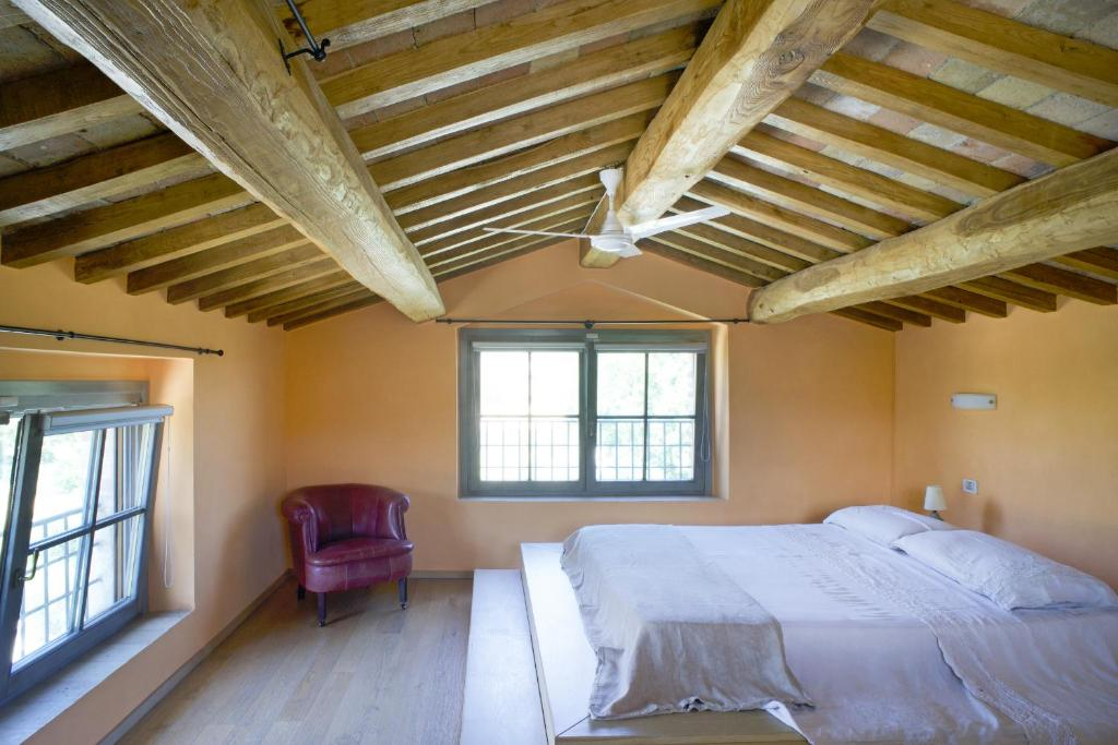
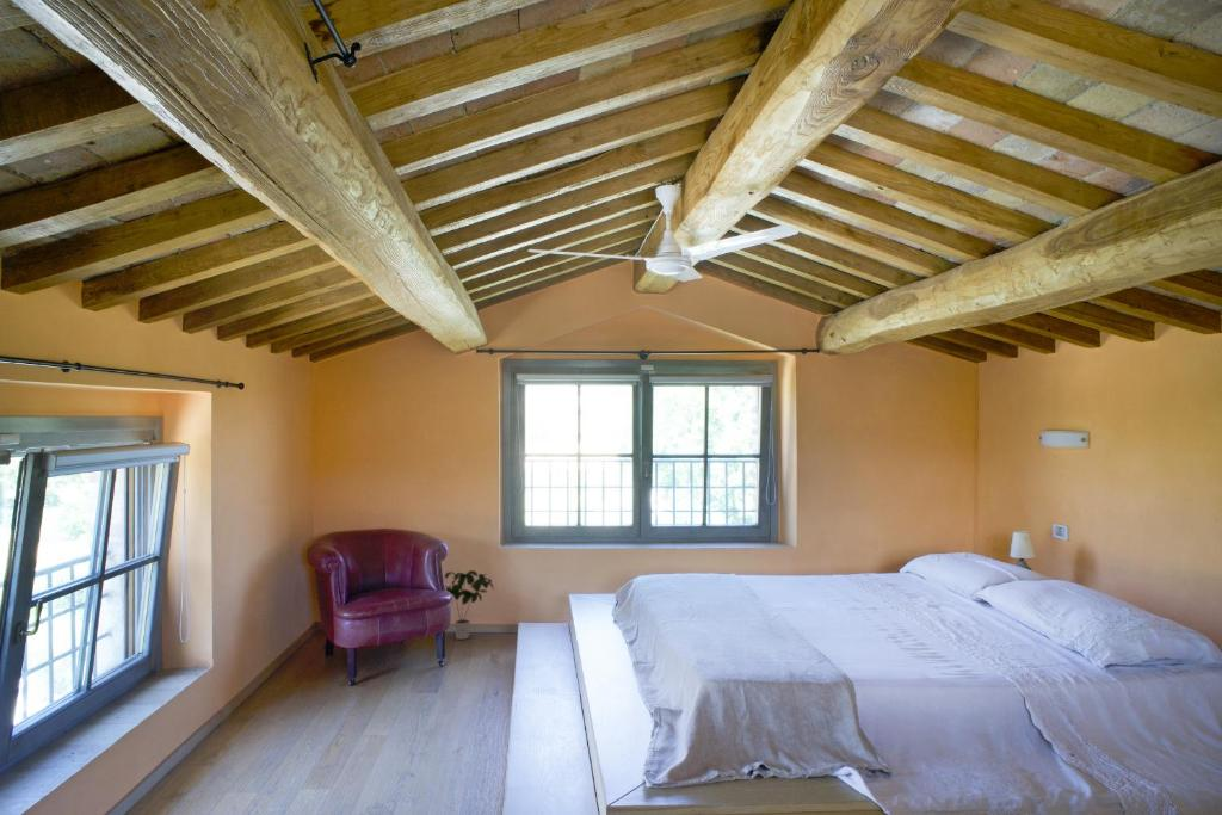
+ potted plant (462, 604)
